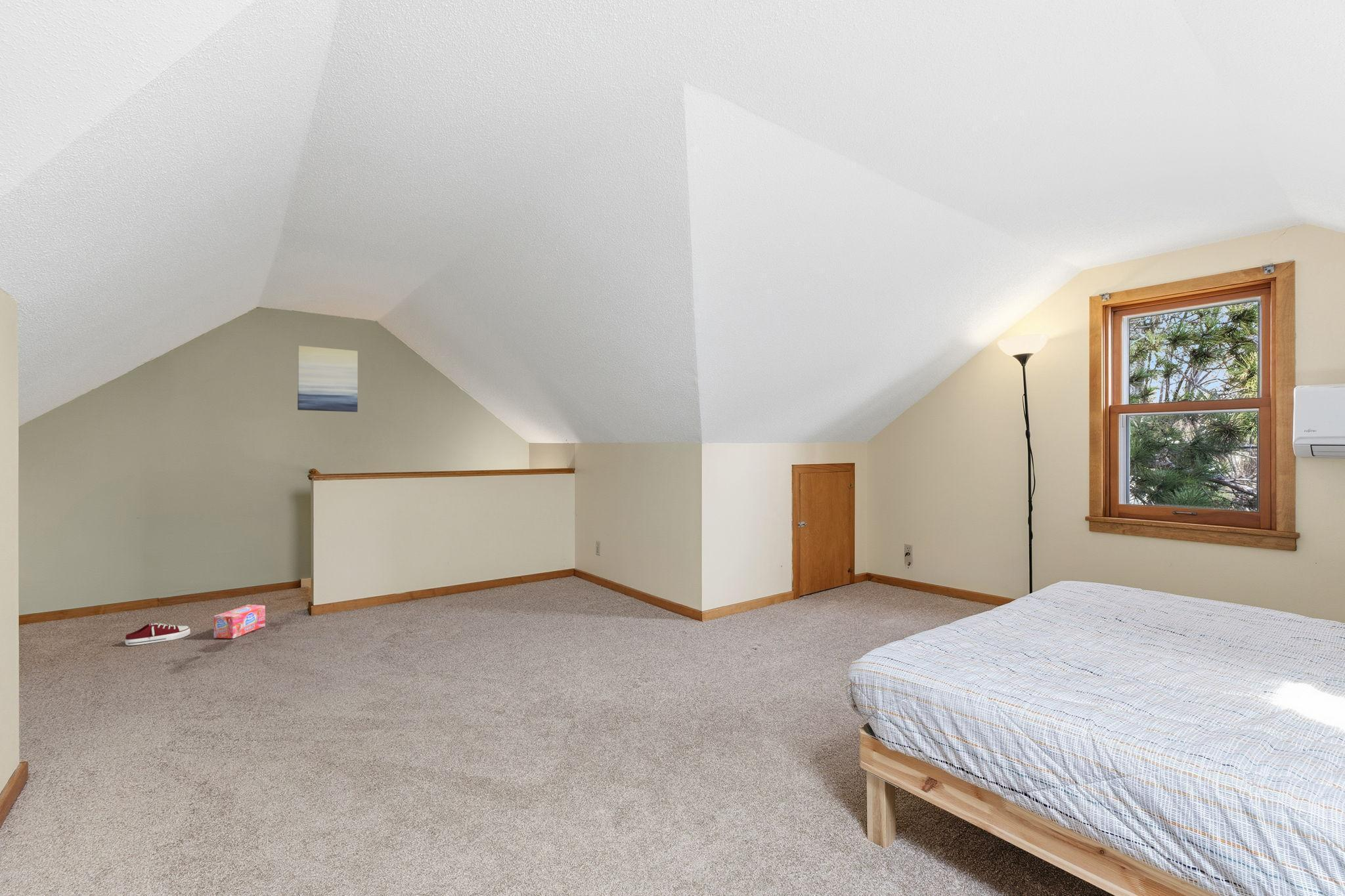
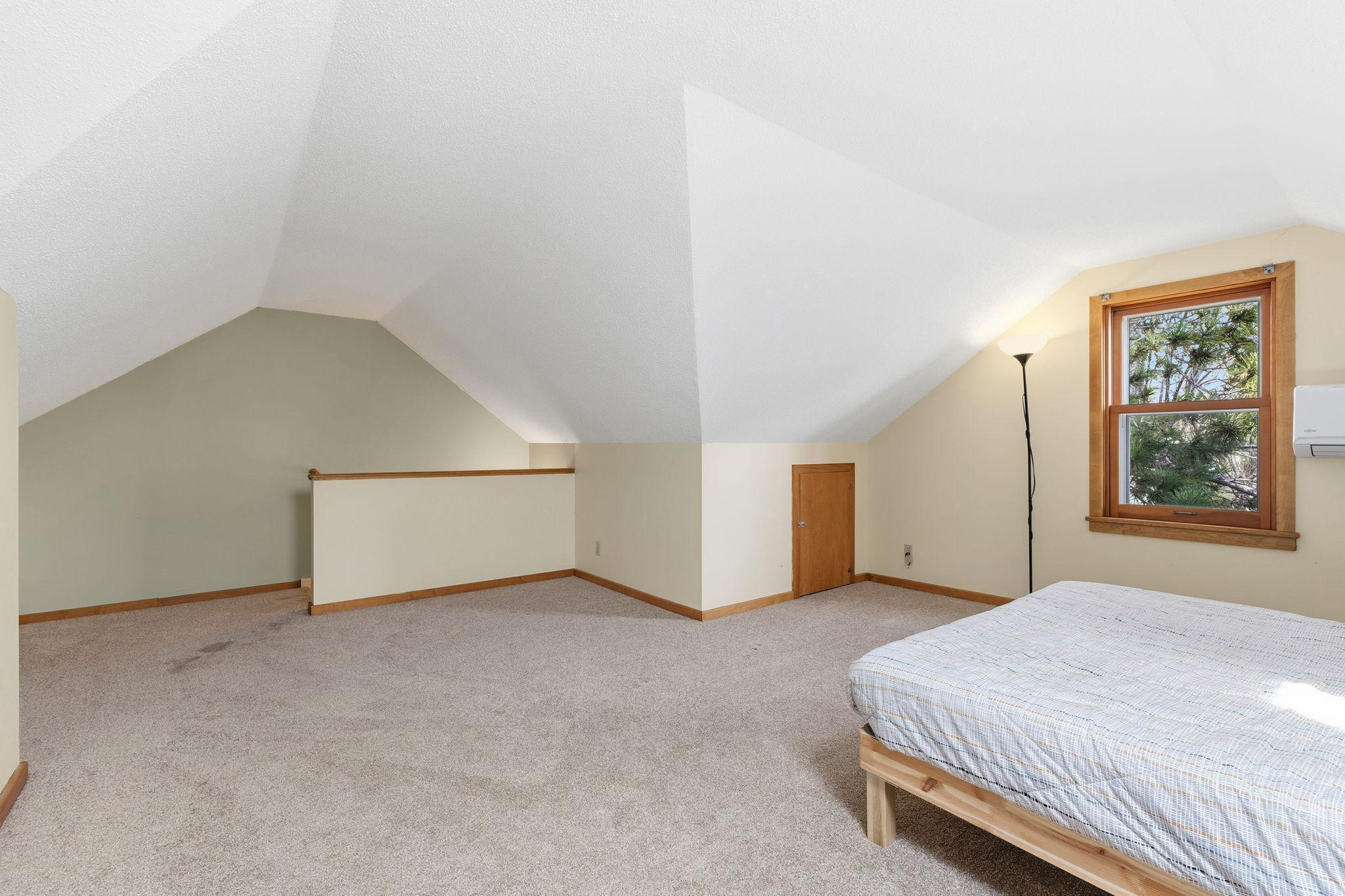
- box (240, 621)
- shoe (158, 631)
- wall art (328, 379)
